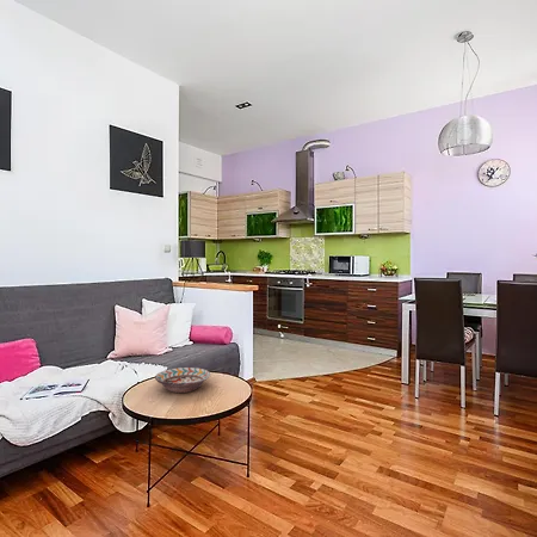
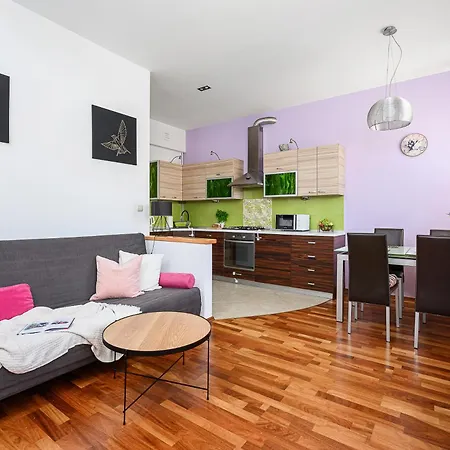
- decorative bowl (183, 381)
